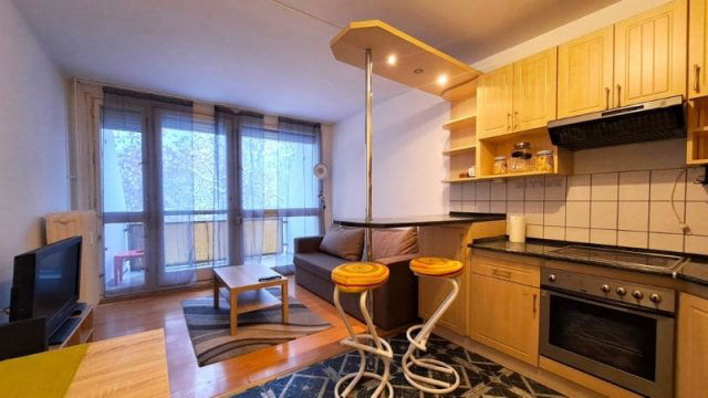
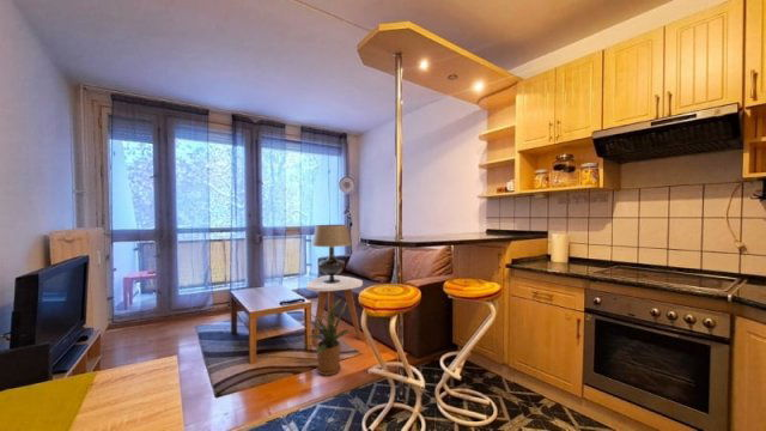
+ table lamp (332, 253)
+ house plant (326, 335)
+ side table (330, 309)
